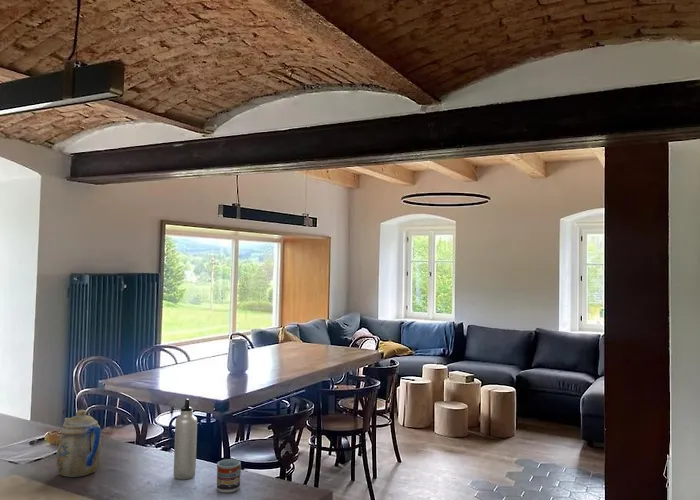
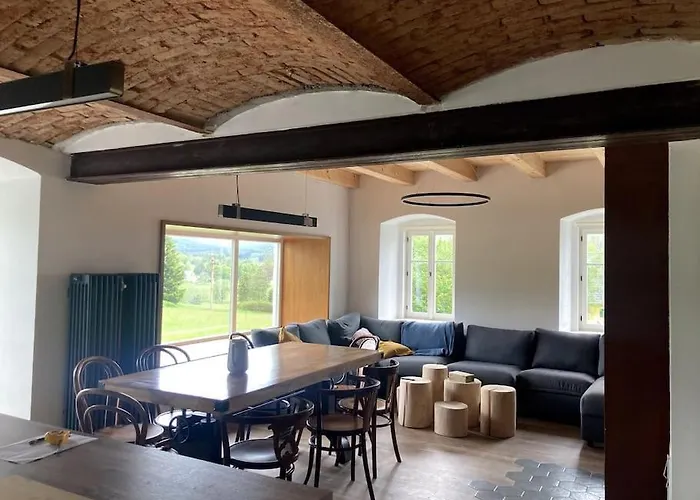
- teapot (79, 440)
- water bottle (185, 437)
- cup (230, 474)
